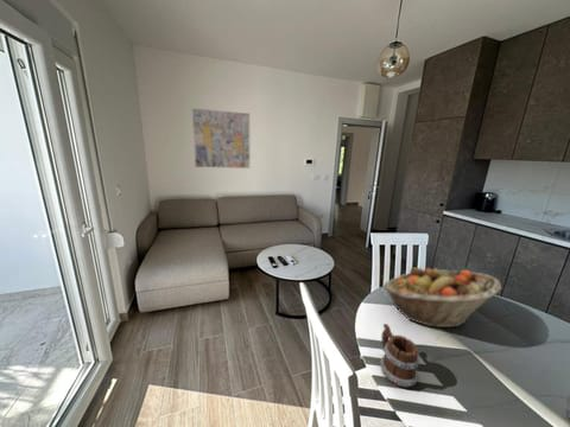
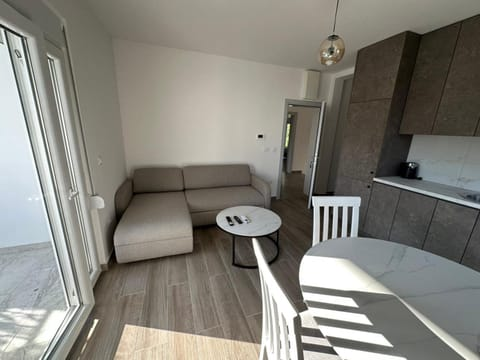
- mug (397, 353)
- fruit basket (437, 289)
- wall art (222, 140)
